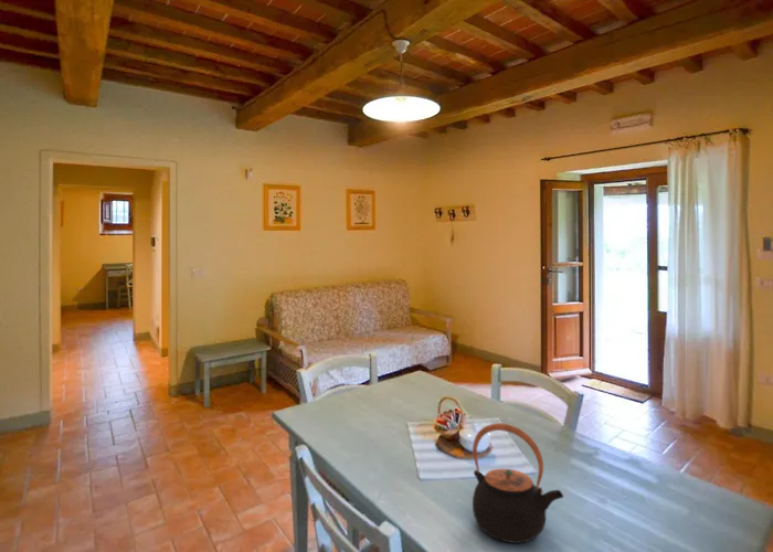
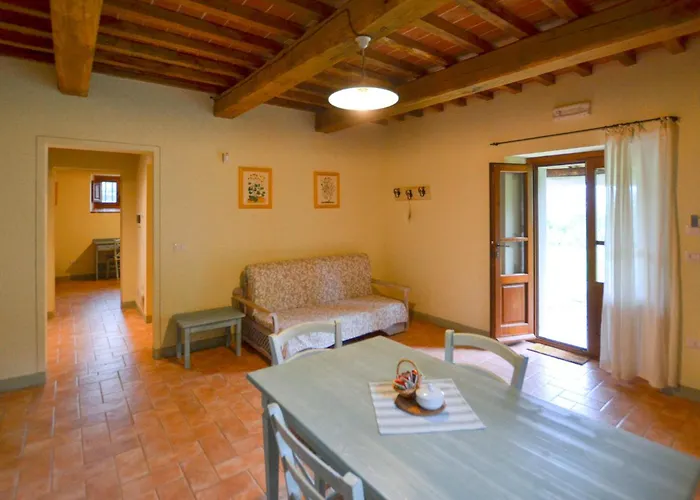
- teapot (515, 477)
